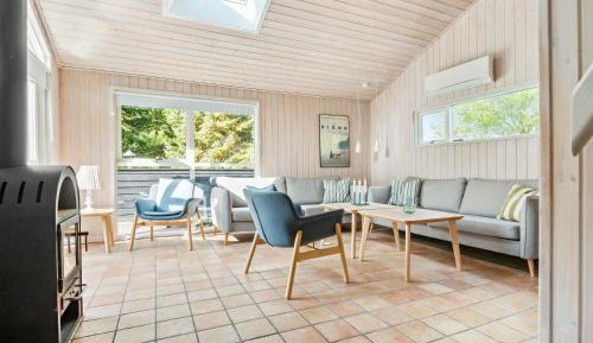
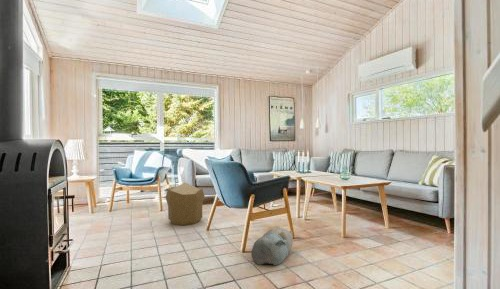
+ pouf (185, 201)
+ plush toy (272, 243)
